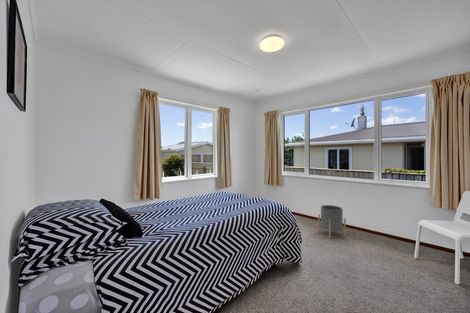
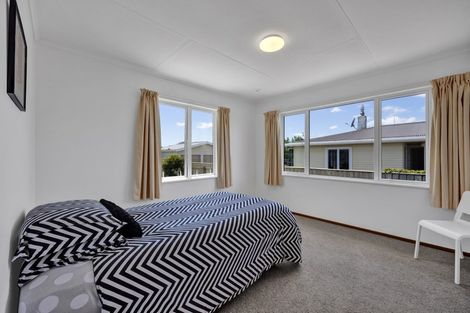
- planter (331, 220)
